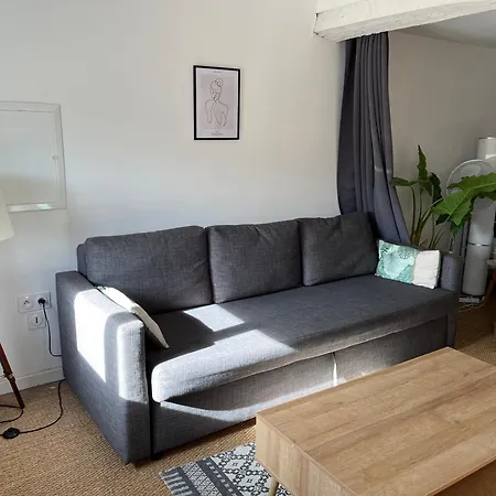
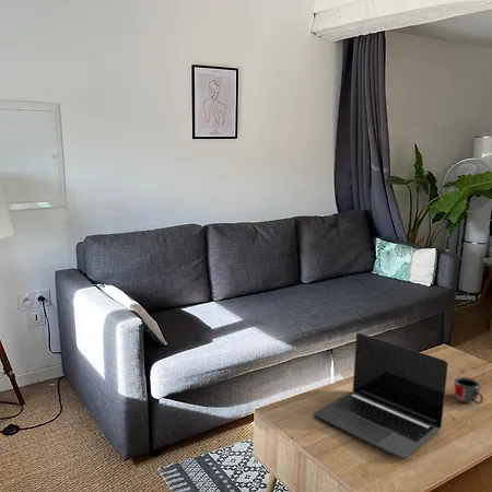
+ laptop (377, 389)
+ mug (469, 393)
